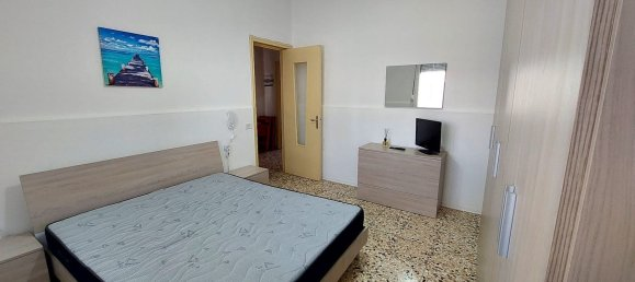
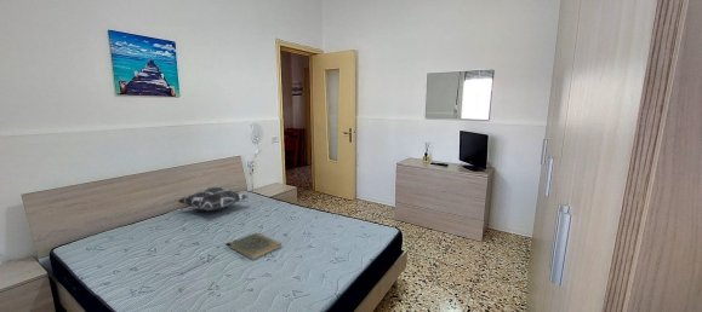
+ book (255, 244)
+ decorative pillow (213, 198)
